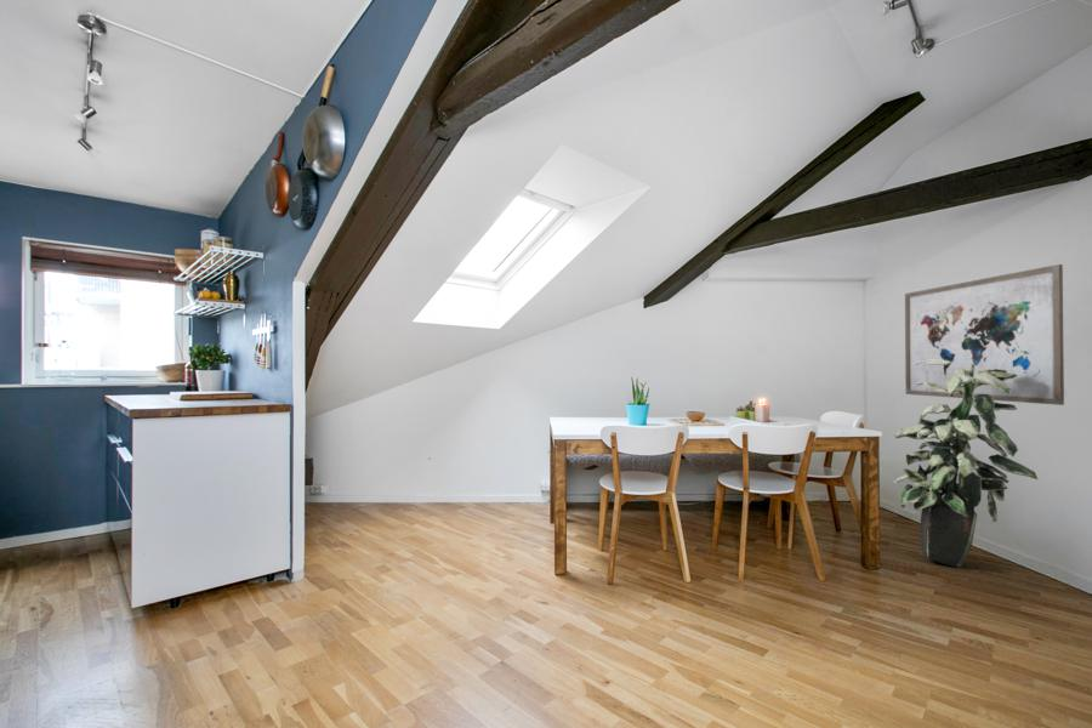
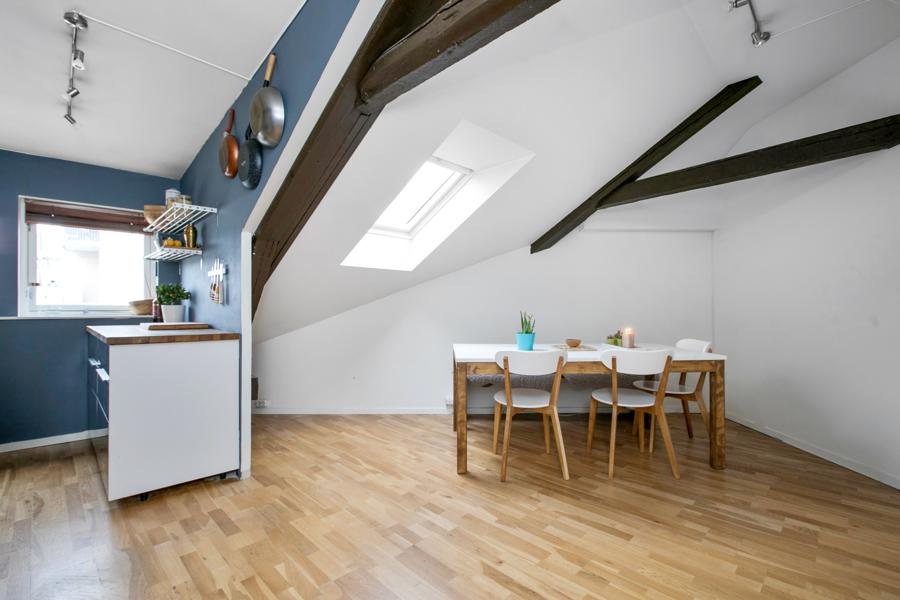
- wall art (971, 340)
- indoor plant (950, 460)
